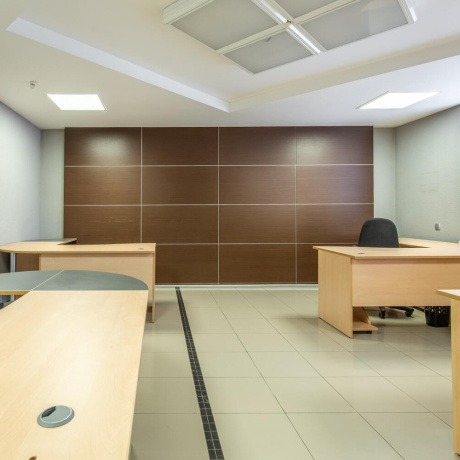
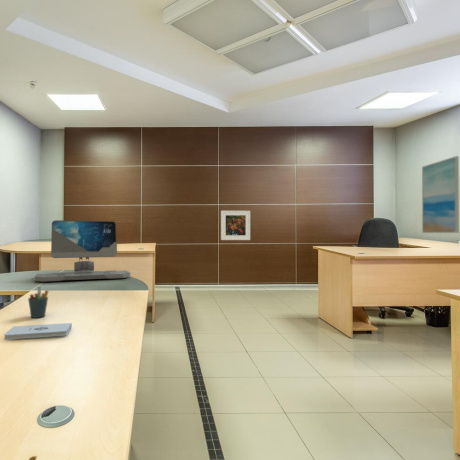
+ pen holder (38, 302)
+ wall art (439, 197)
+ notepad (39, 330)
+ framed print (235, 225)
+ computer monitor (84, 249)
